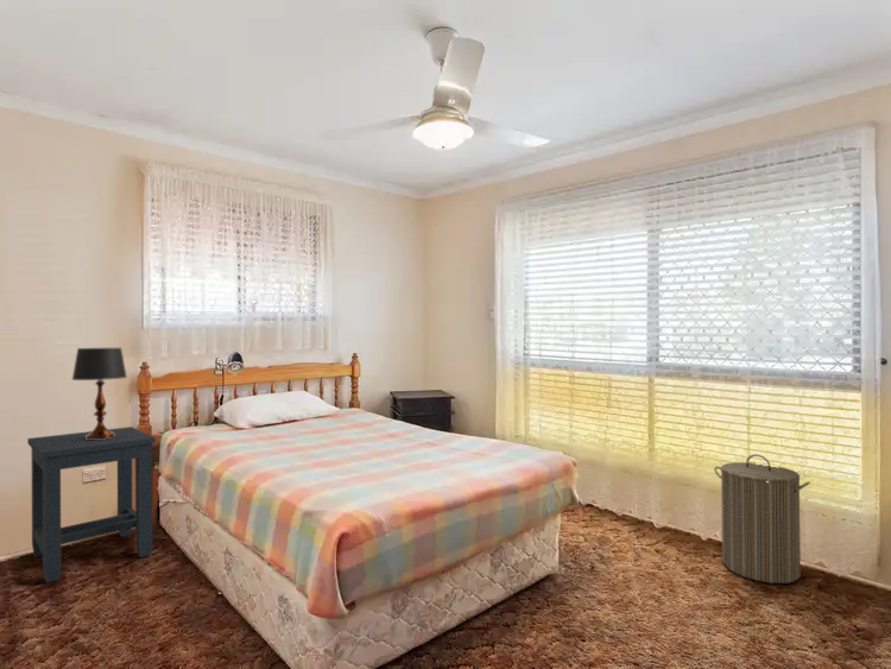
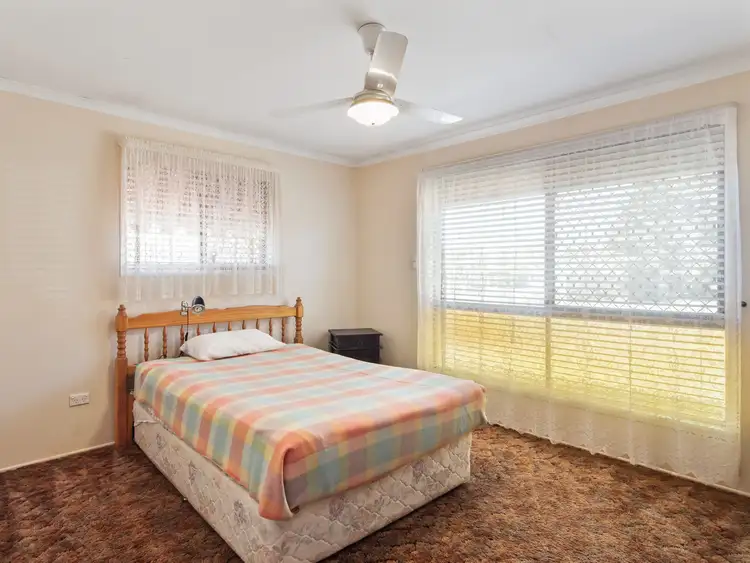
- table lamp (100, 392)
- laundry hamper (759, 511)
- side table (97, 519)
